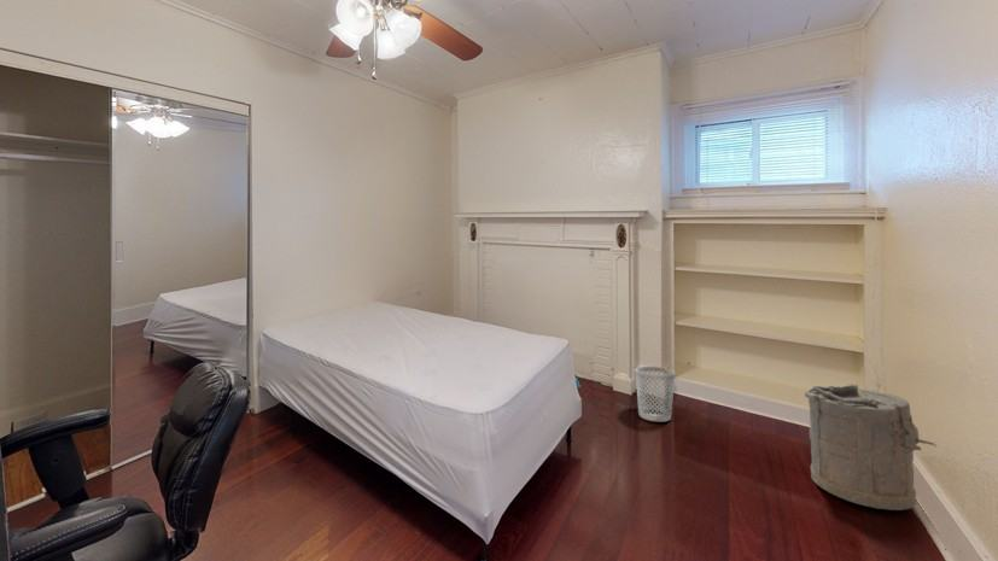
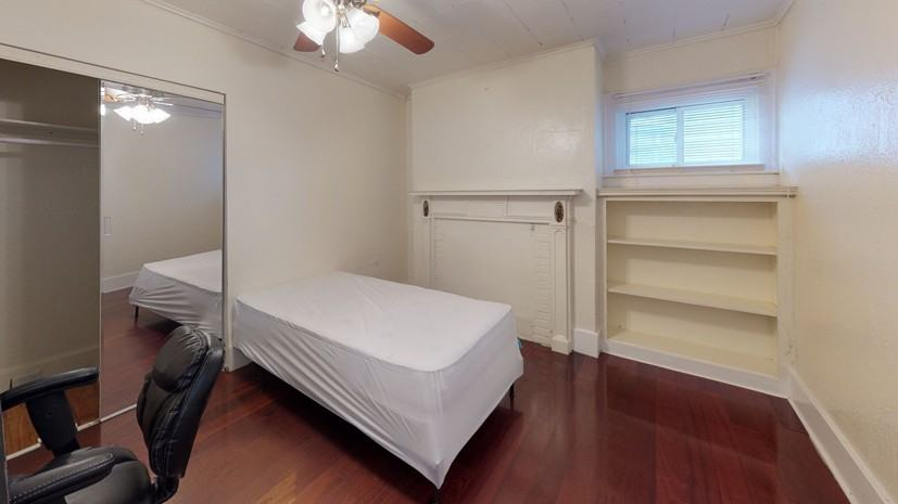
- wastebasket (655, 393)
- laundry hamper (859, 437)
